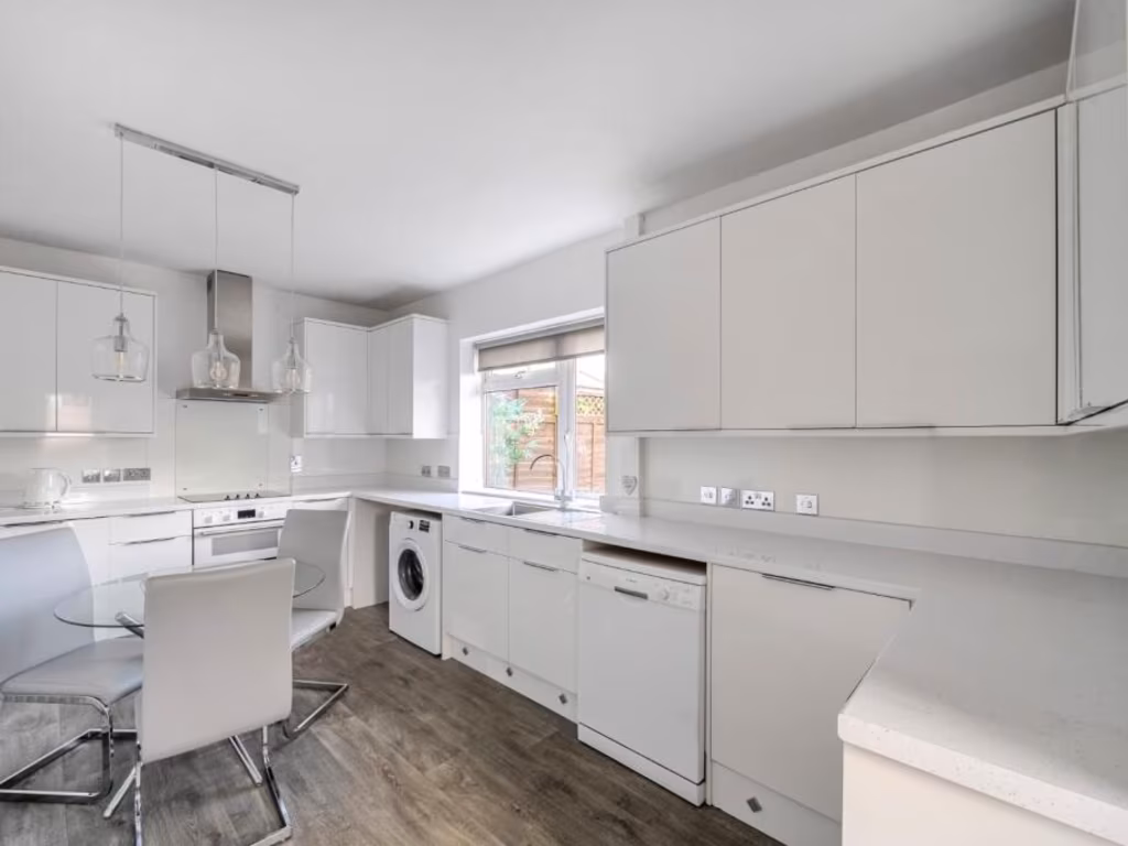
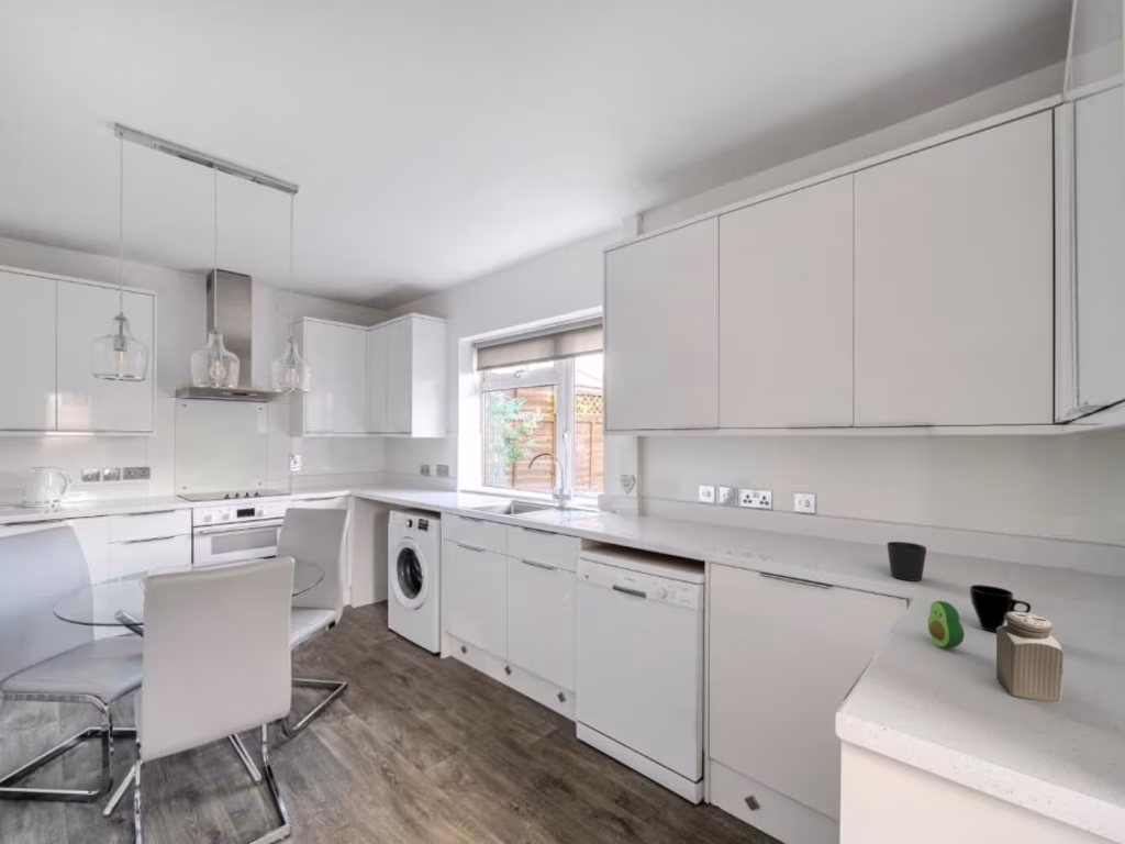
+ cup (905, 559)
+ cup (999, 610)
+ salt shaker (1027, 653)
+ avocado (945, 624)
